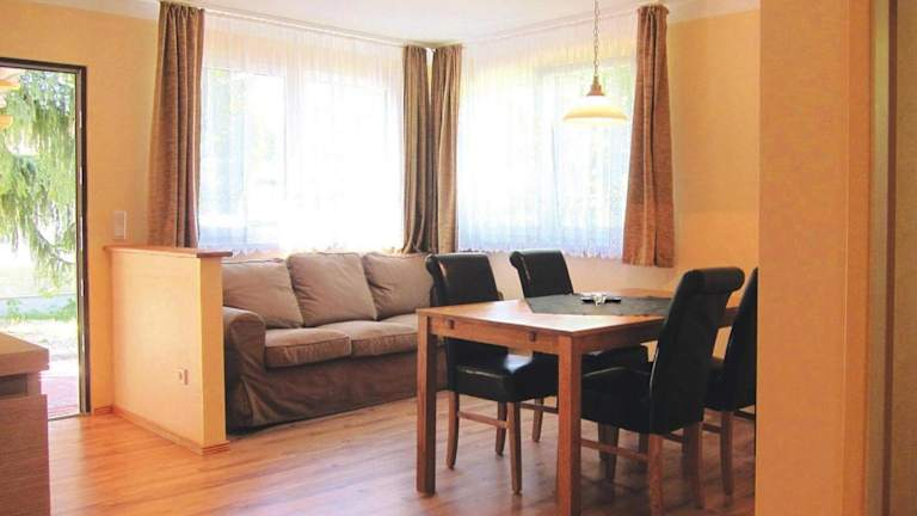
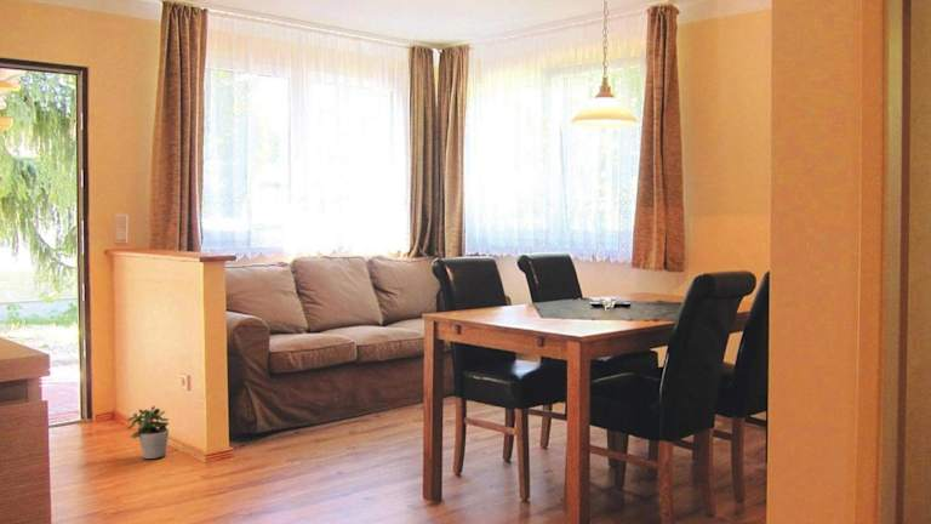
+ potted plant (147, 431)
